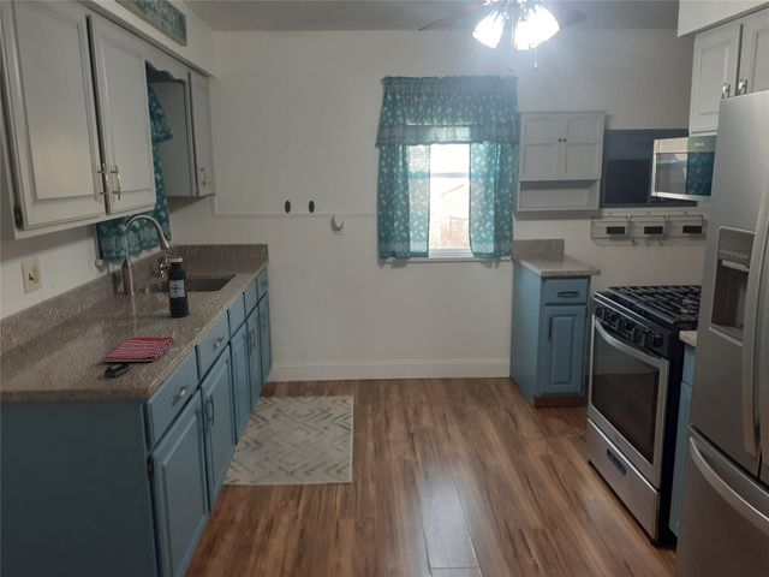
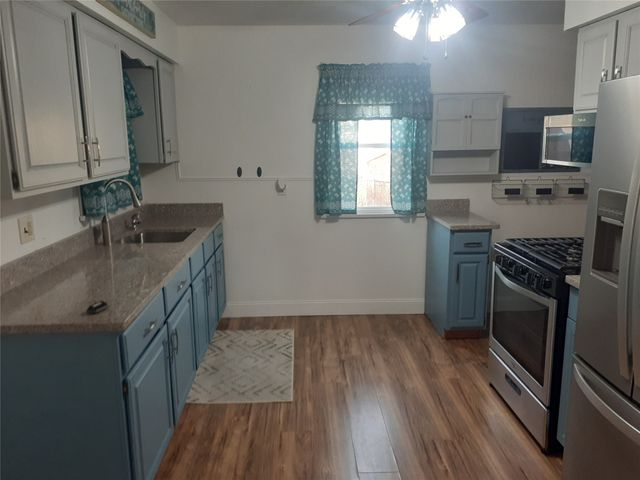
- water bottle (177, 286)
- dish towel (141, 349)
